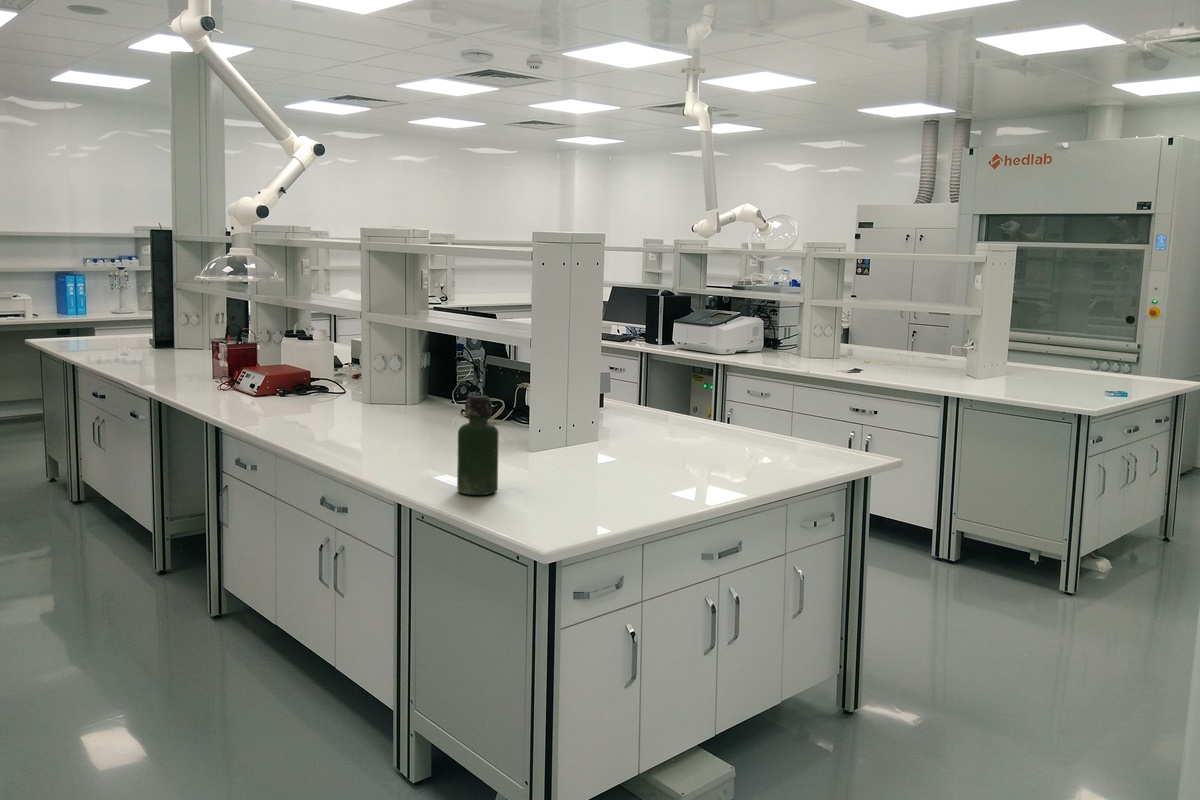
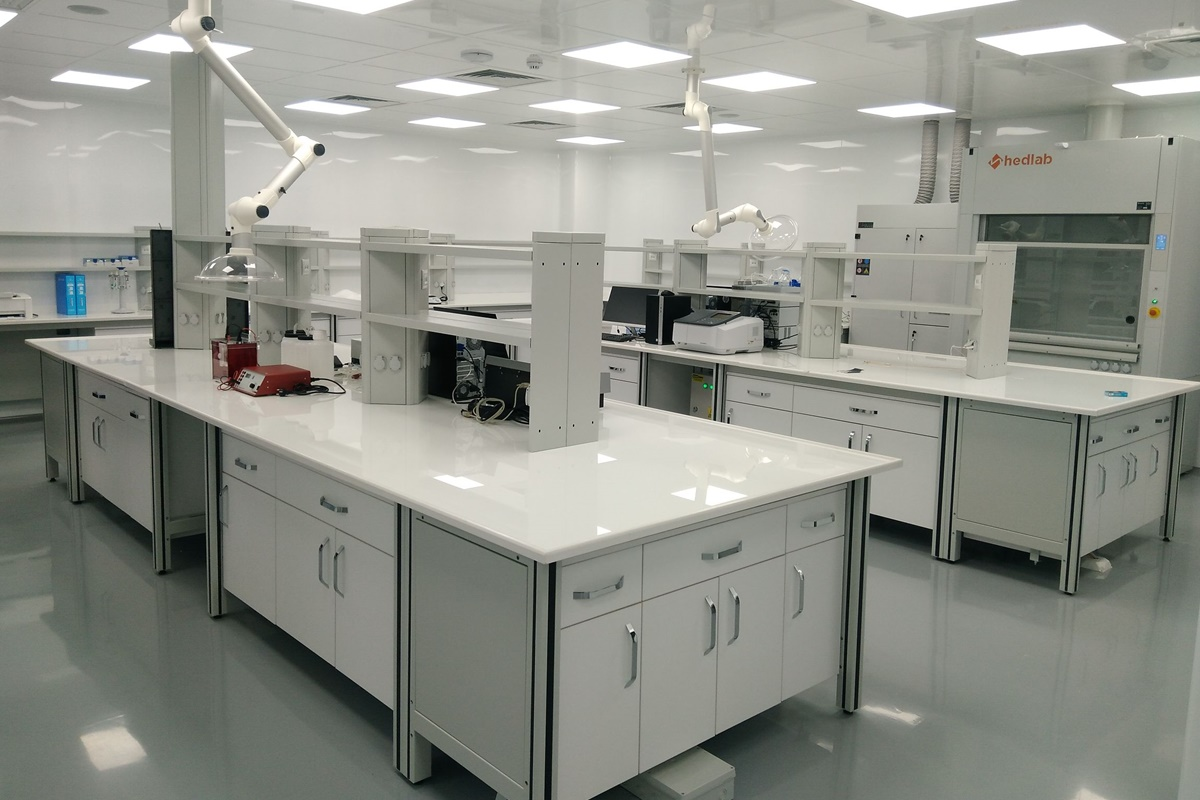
- bottle (478, 444)
